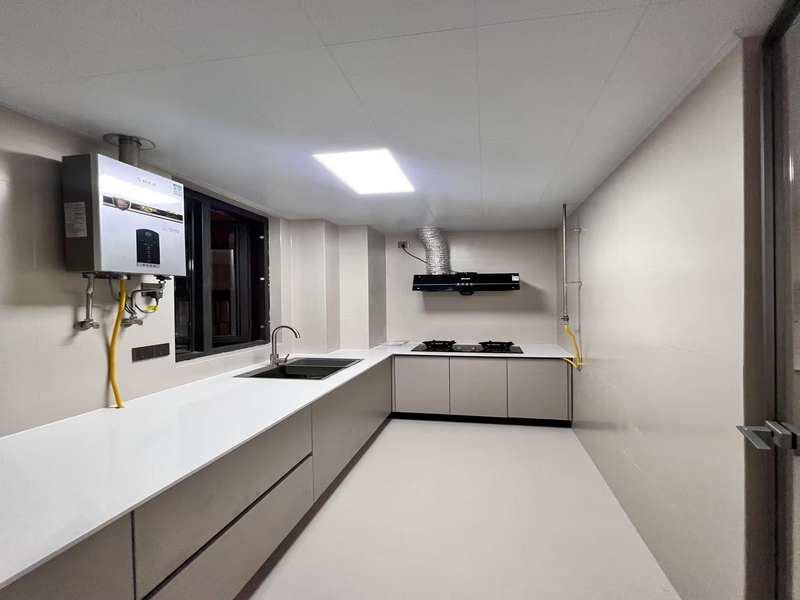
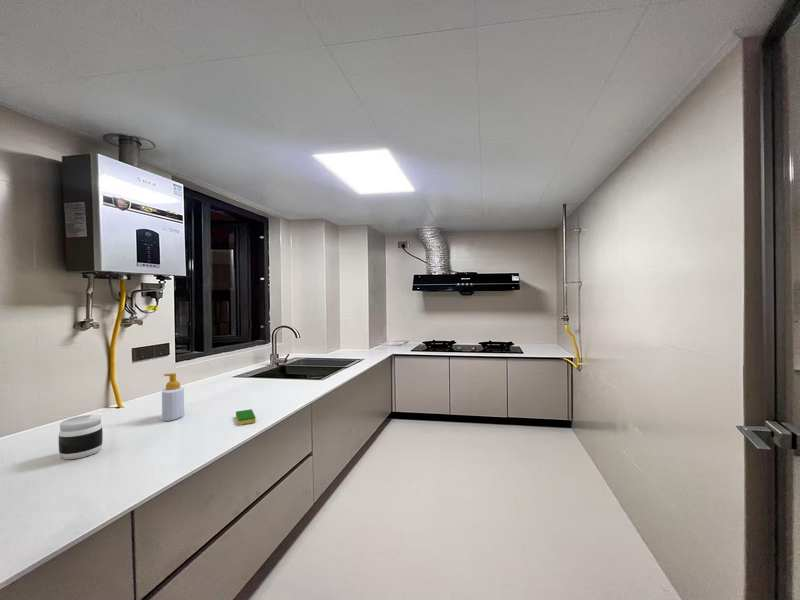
+ jar (81, 436)
+ soap bottle (173, 395)
+ dish sponge (245, 416)
